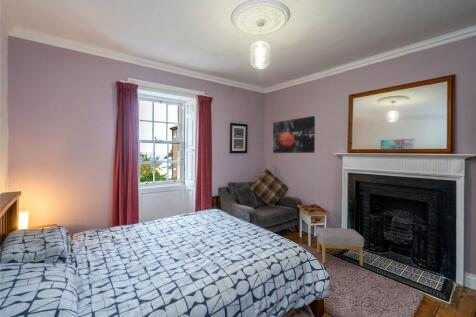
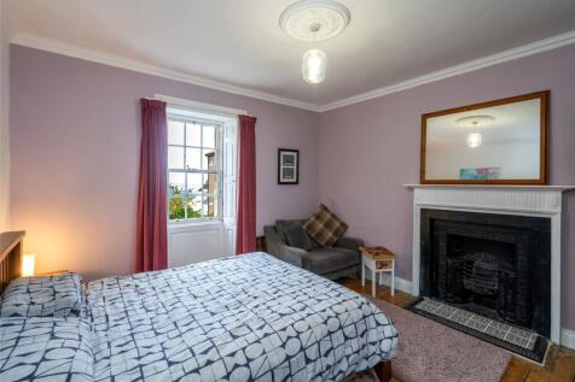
- footstool (338, 244)
- wall art (292, 136)
